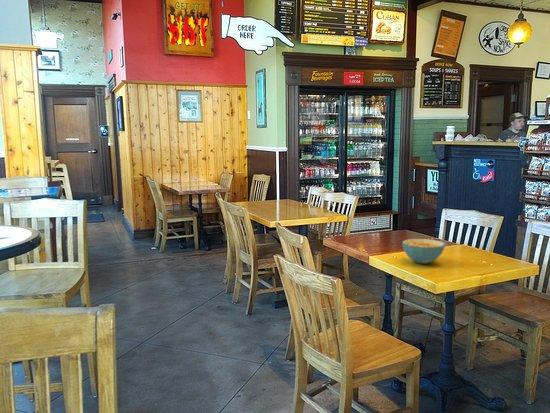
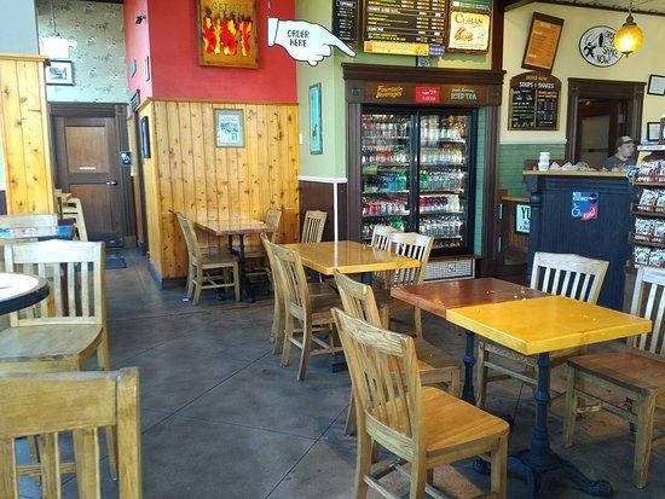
- cereal bowl (422, 252)
